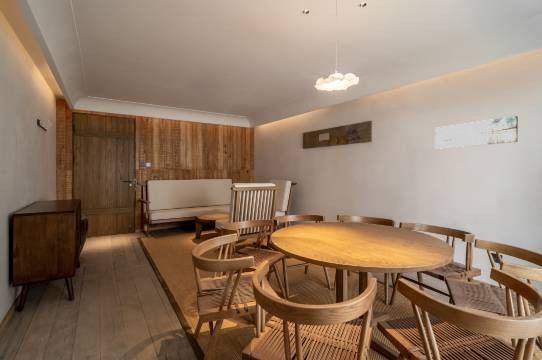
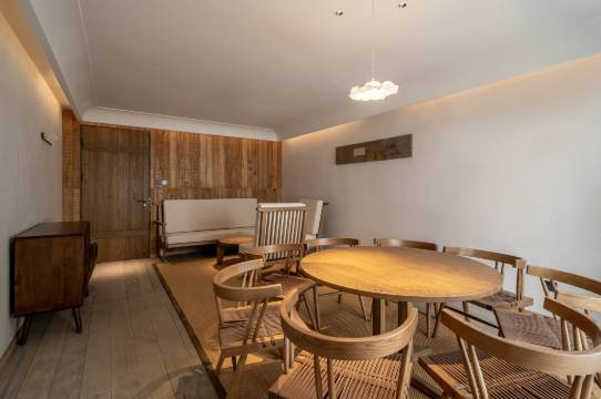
- wall art (472, 134)
